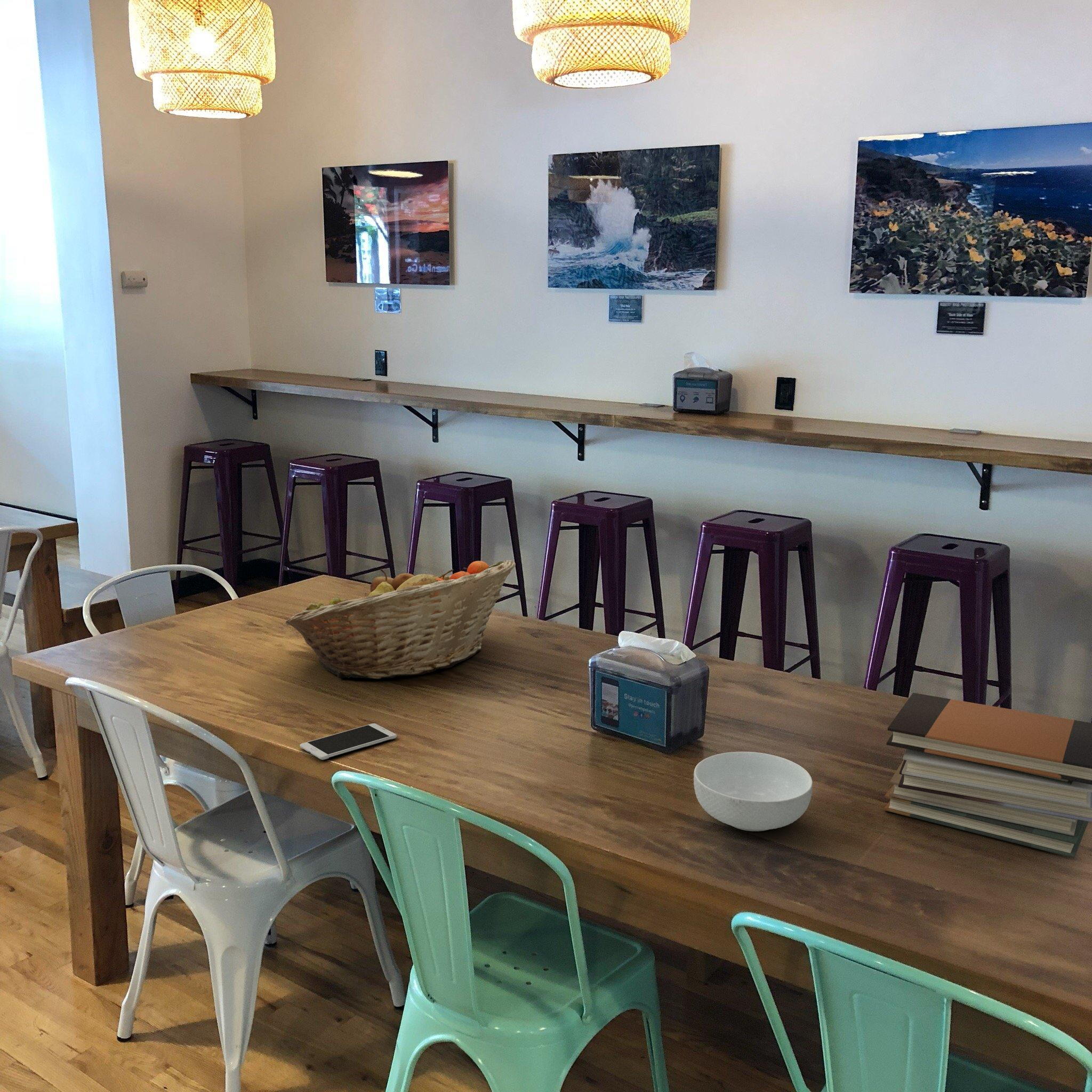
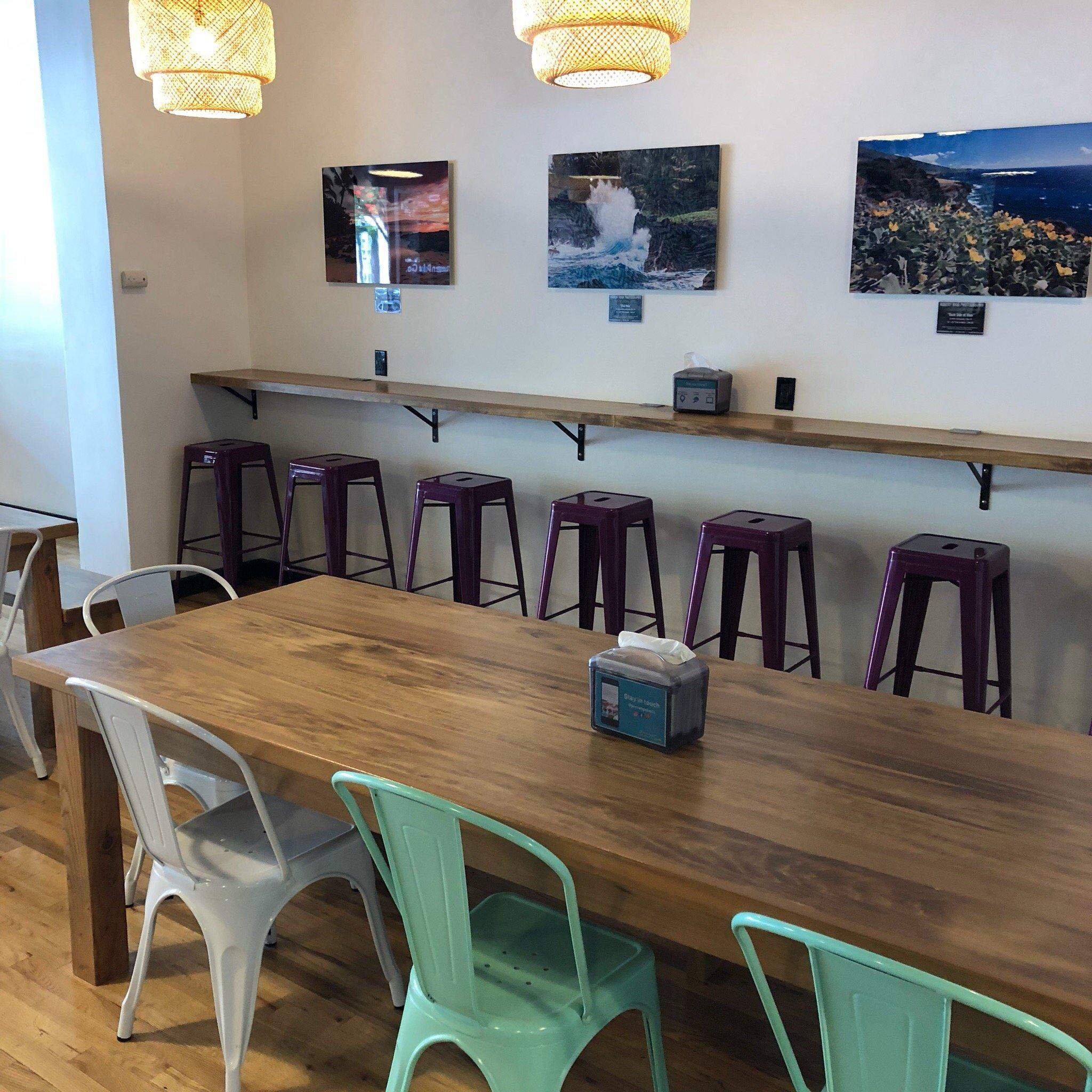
- book stack (994, 770)
- cereal bowl (751, 797)
- smartphone (349, 741)
- fruit basket (406, 609)
